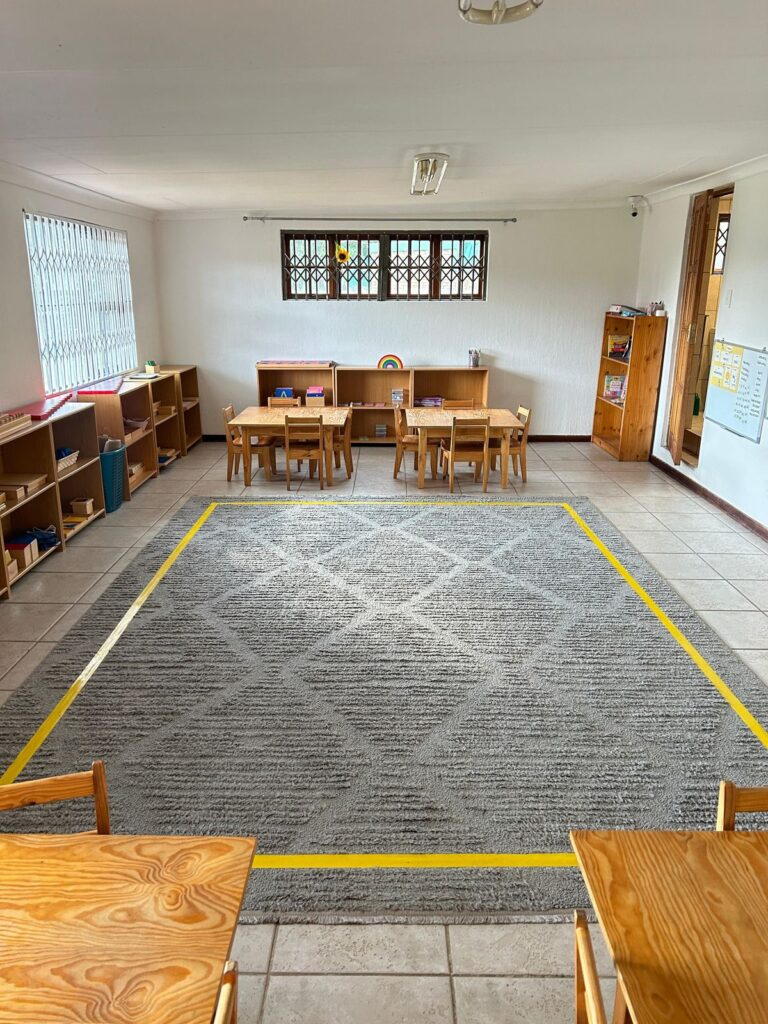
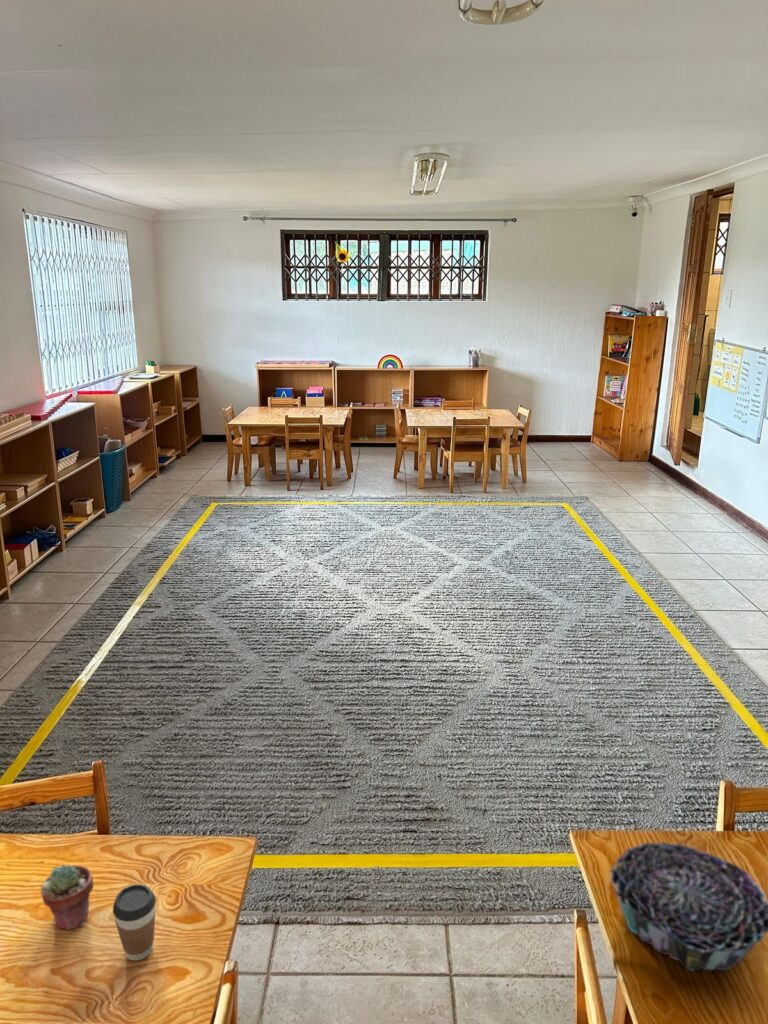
+ coffee cup (136, 924)
+ potted succulent (68, 892)
+ decorative bowl (686, 909)
